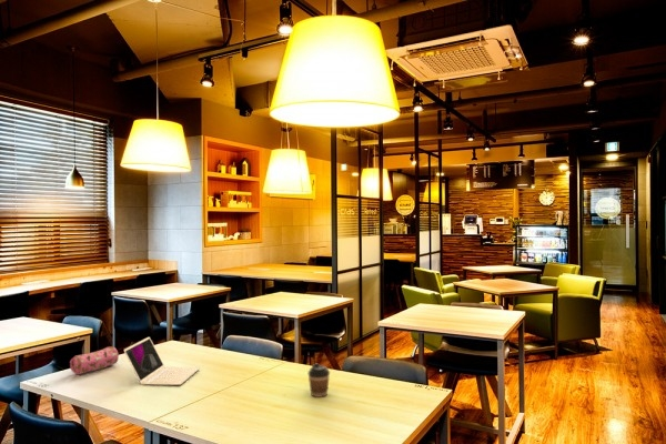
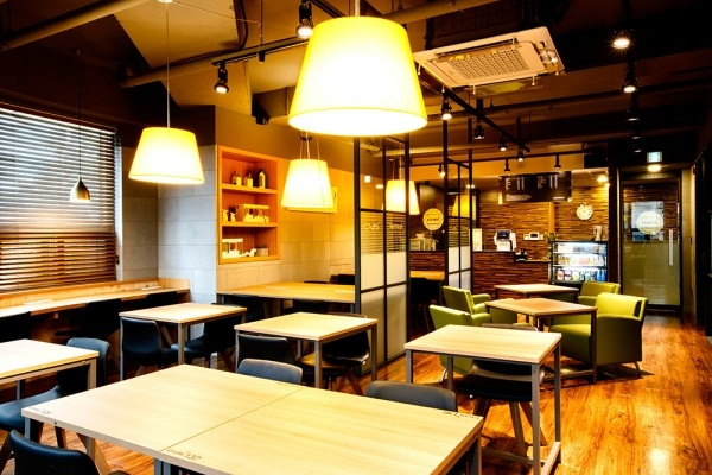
- pencil case (94, 360)
- laptop (160, 357)
- coffee cup (319, 380)
